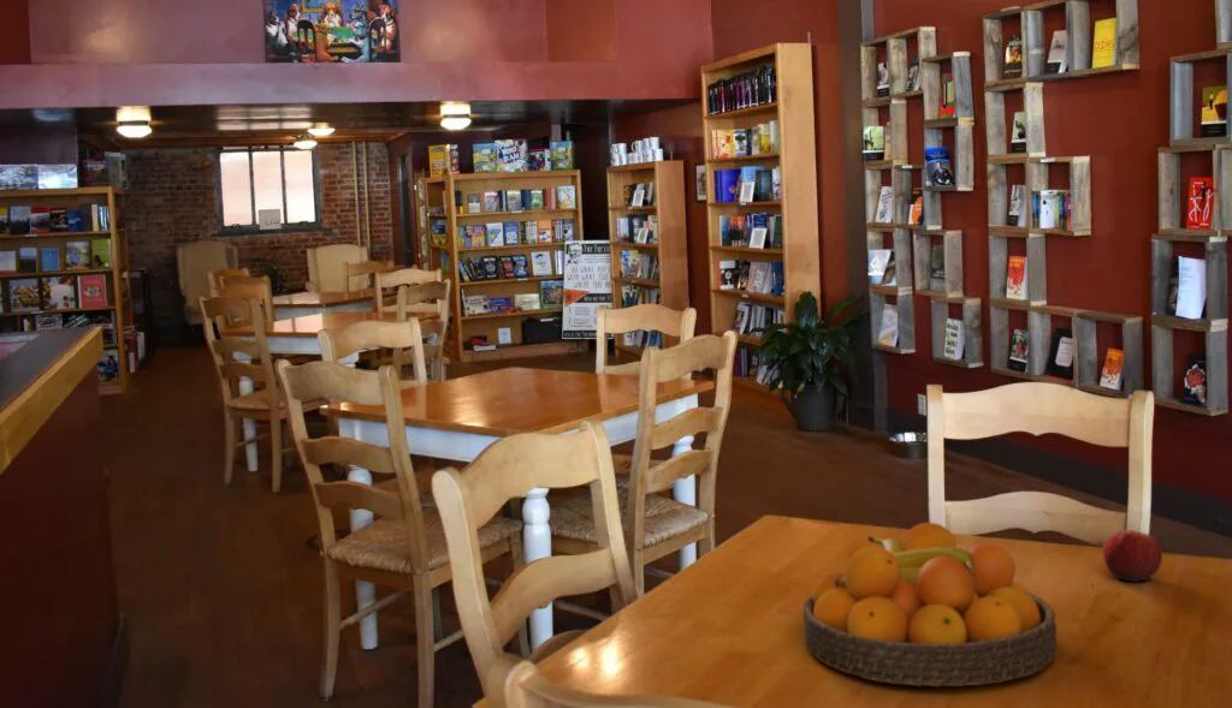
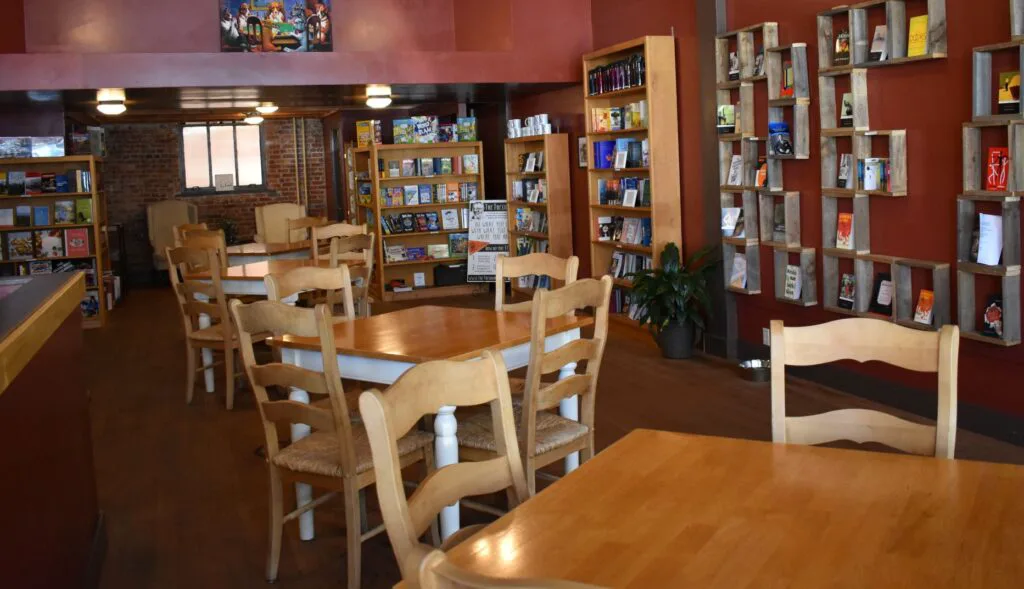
- fruit bowl (925, 590)
- apple (1132, 553)
